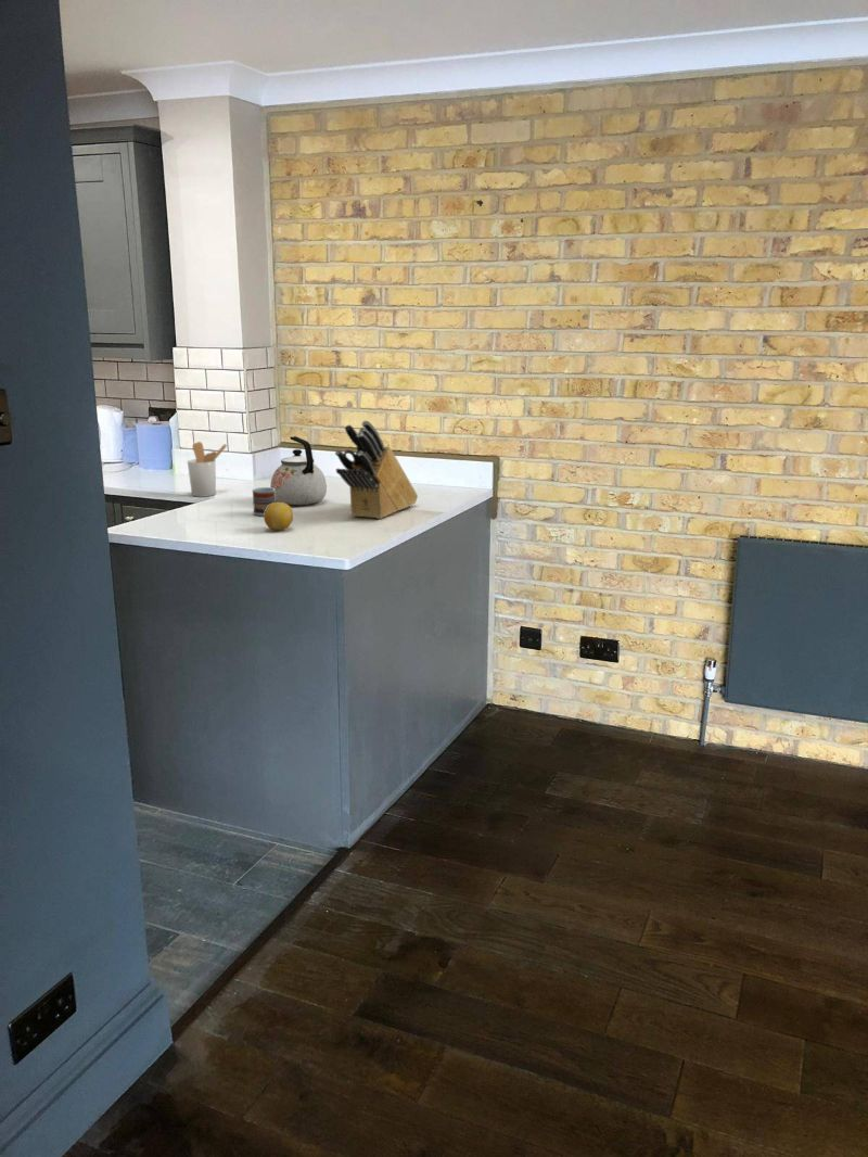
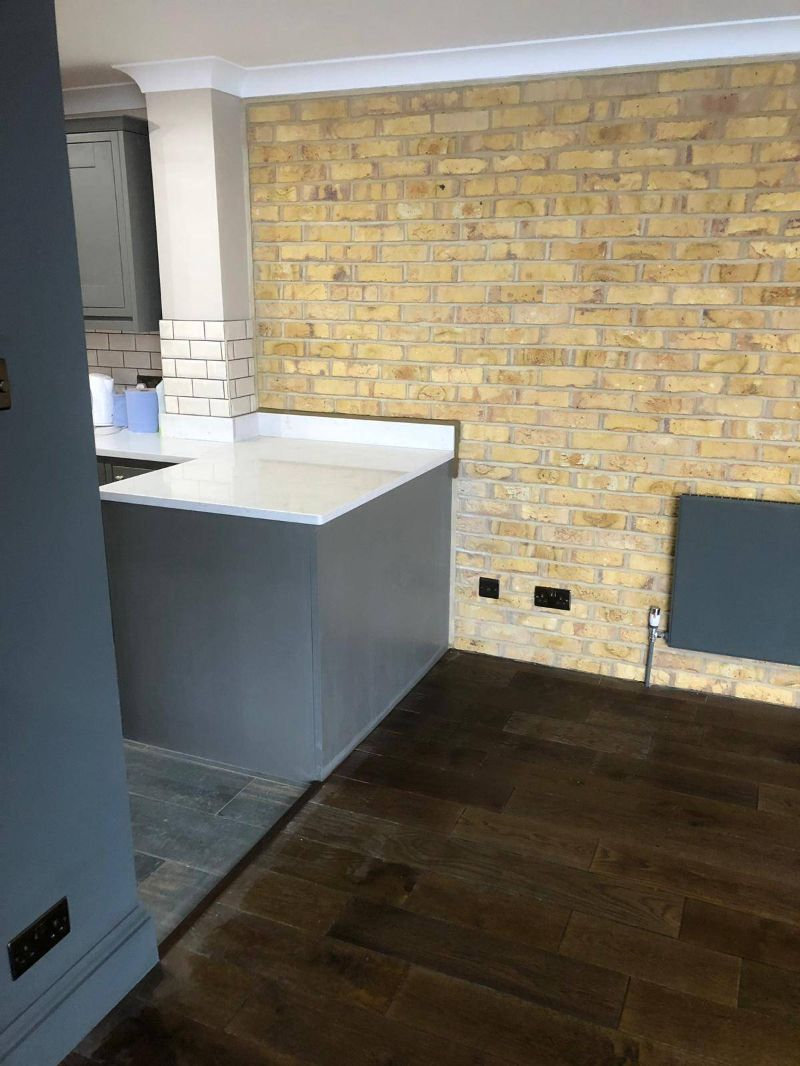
- kettle (297, 470)
- fruit (278, 516)
- knife block (376, 465)
- cup (261, 500)
- utensil holder (208, 468)
